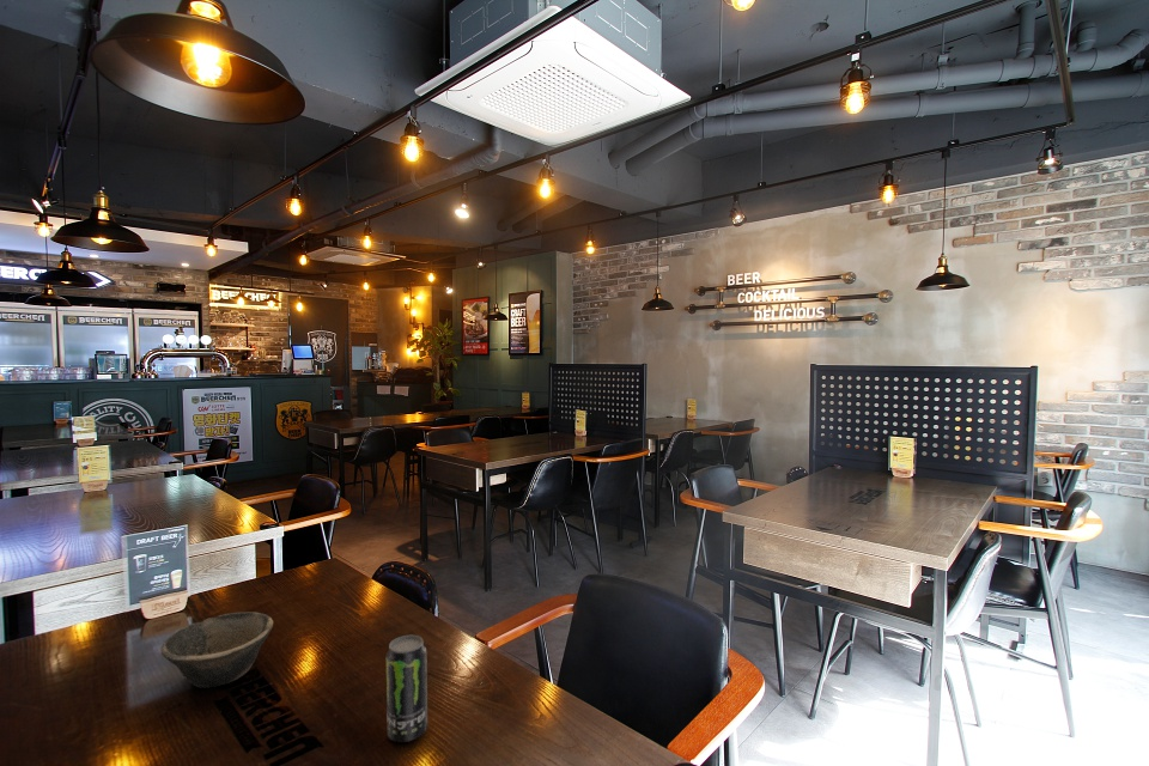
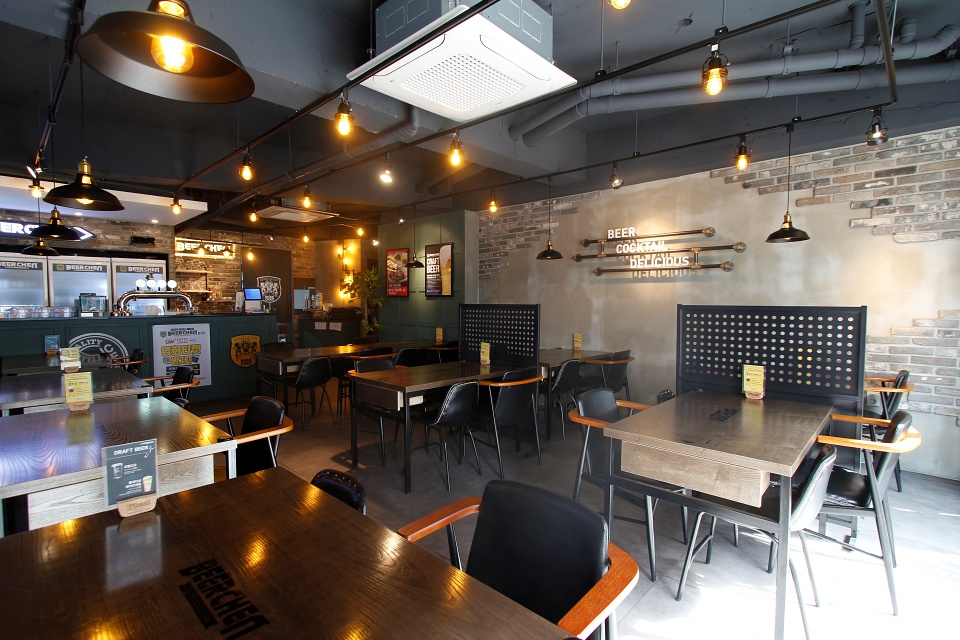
- bowl (219, 653)
- beverage can (406, 687)
